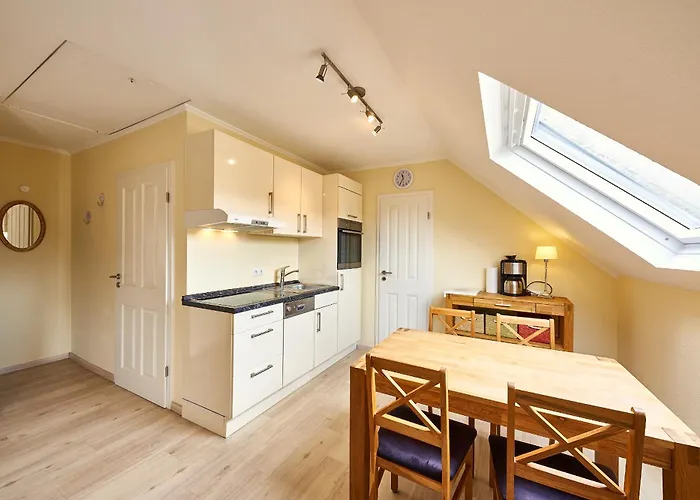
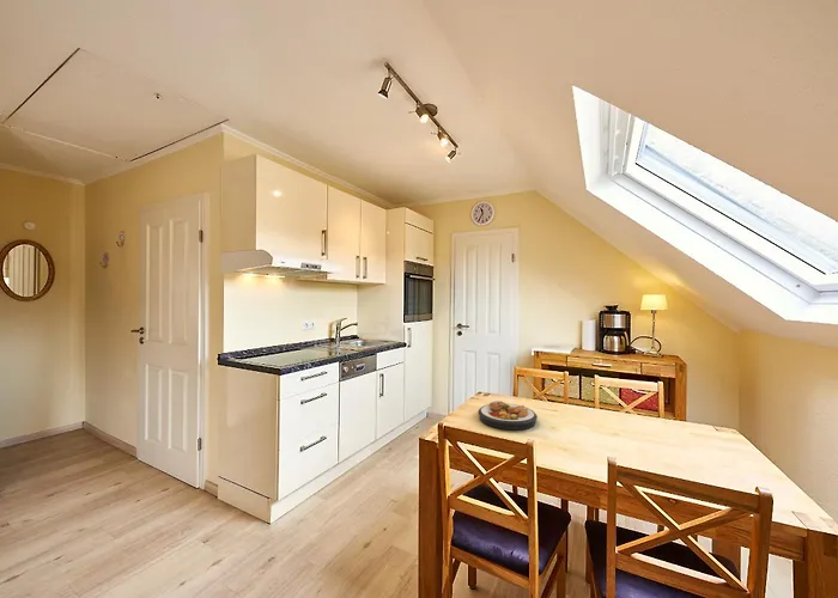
+ plate (506, 413)
